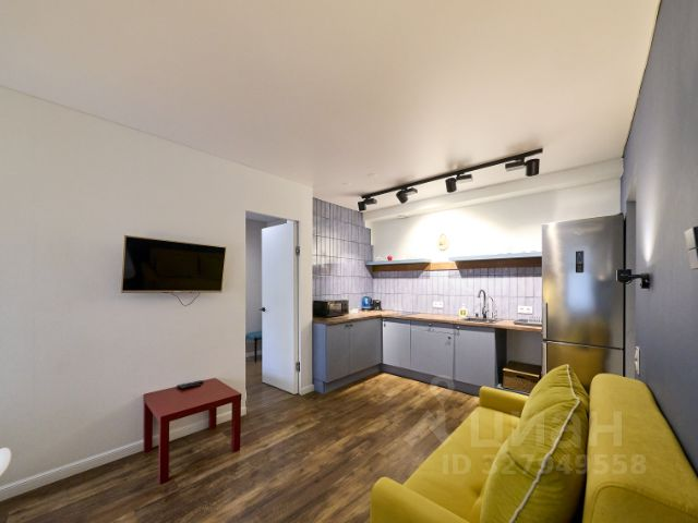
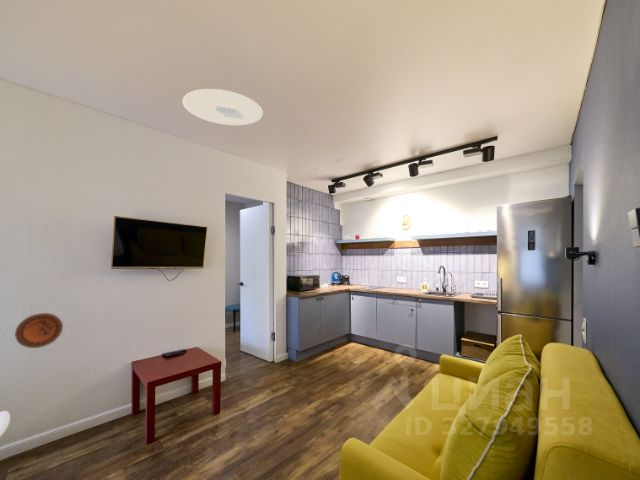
+ decorative plate (39, 330)
+ ceiling light (224, 106)
